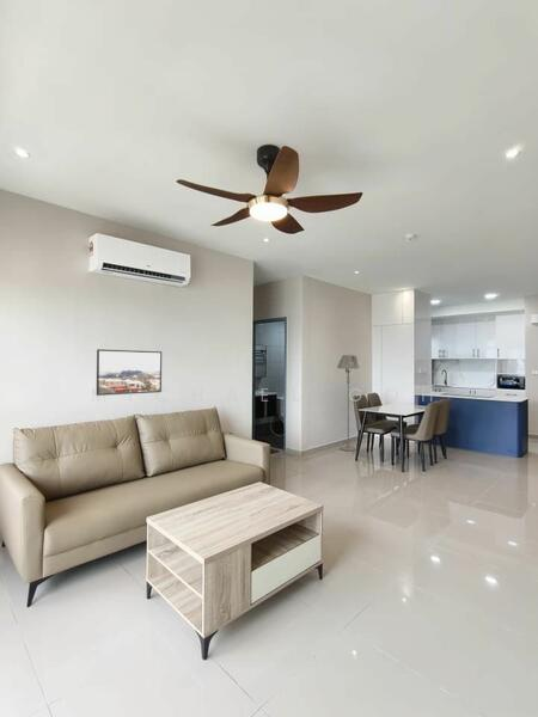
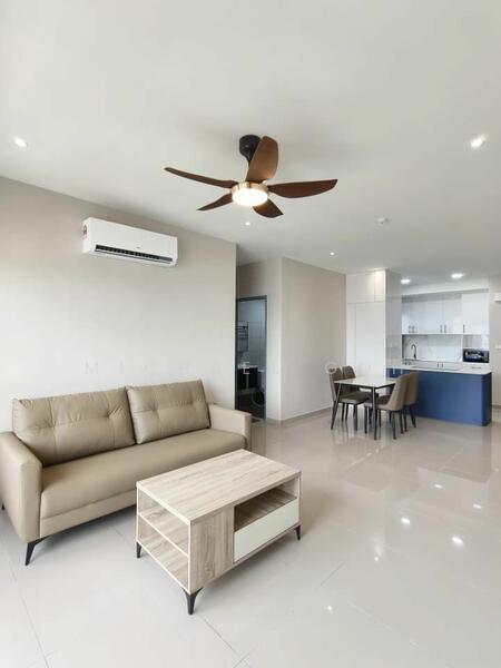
- floor lamp (348, 402)
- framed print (130, 372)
